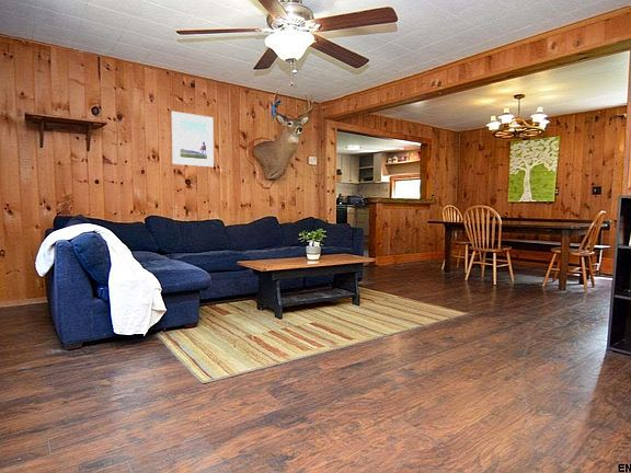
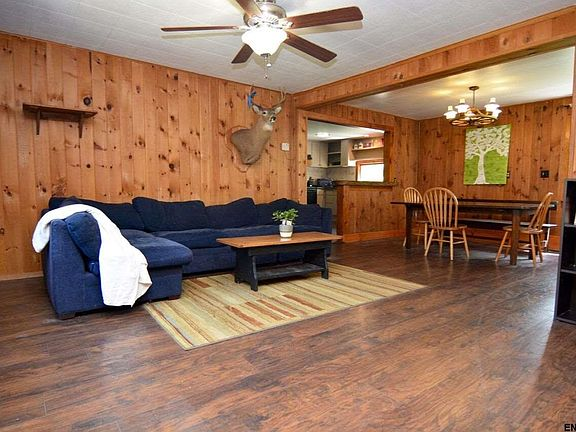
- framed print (193, 139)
